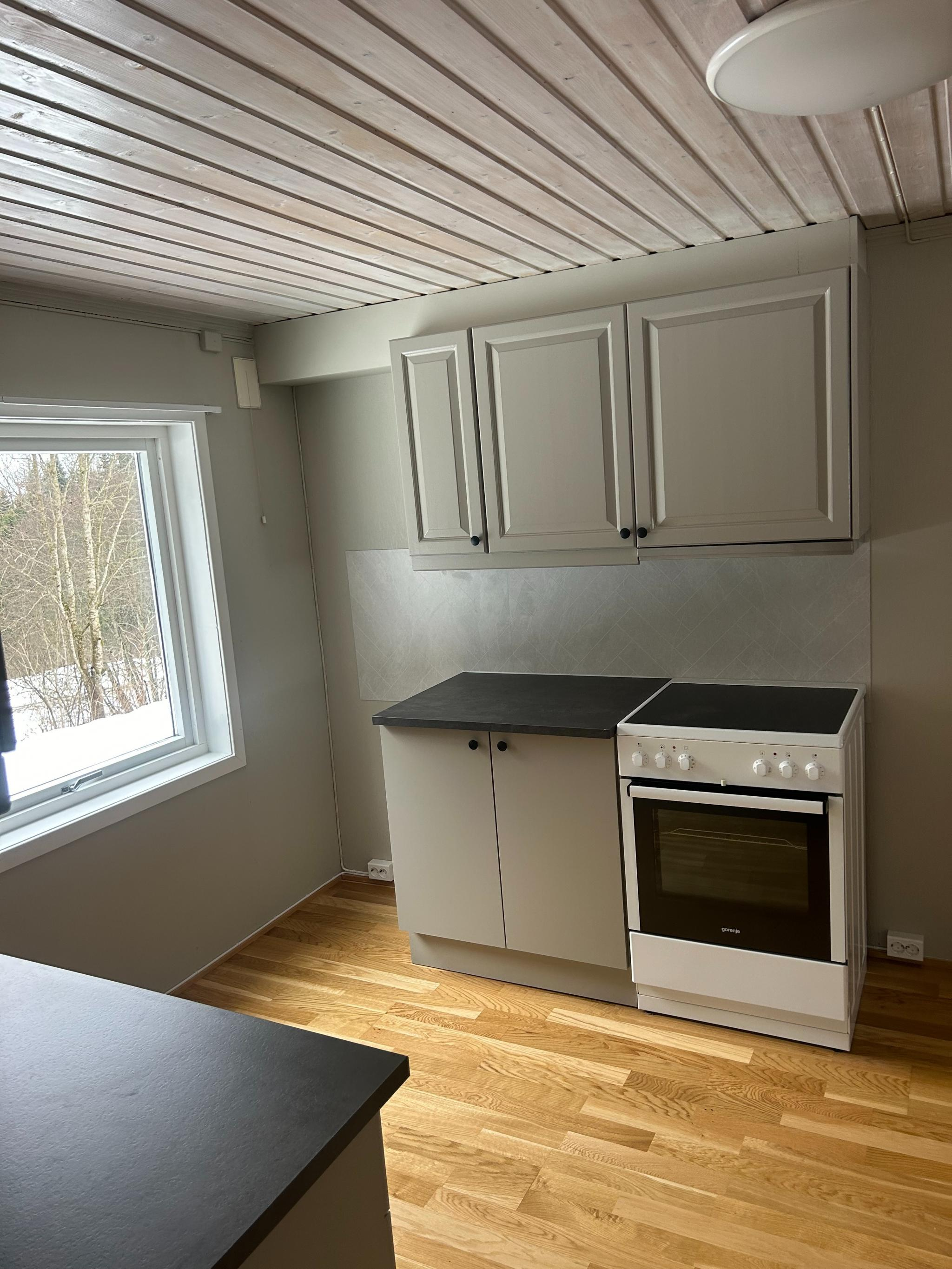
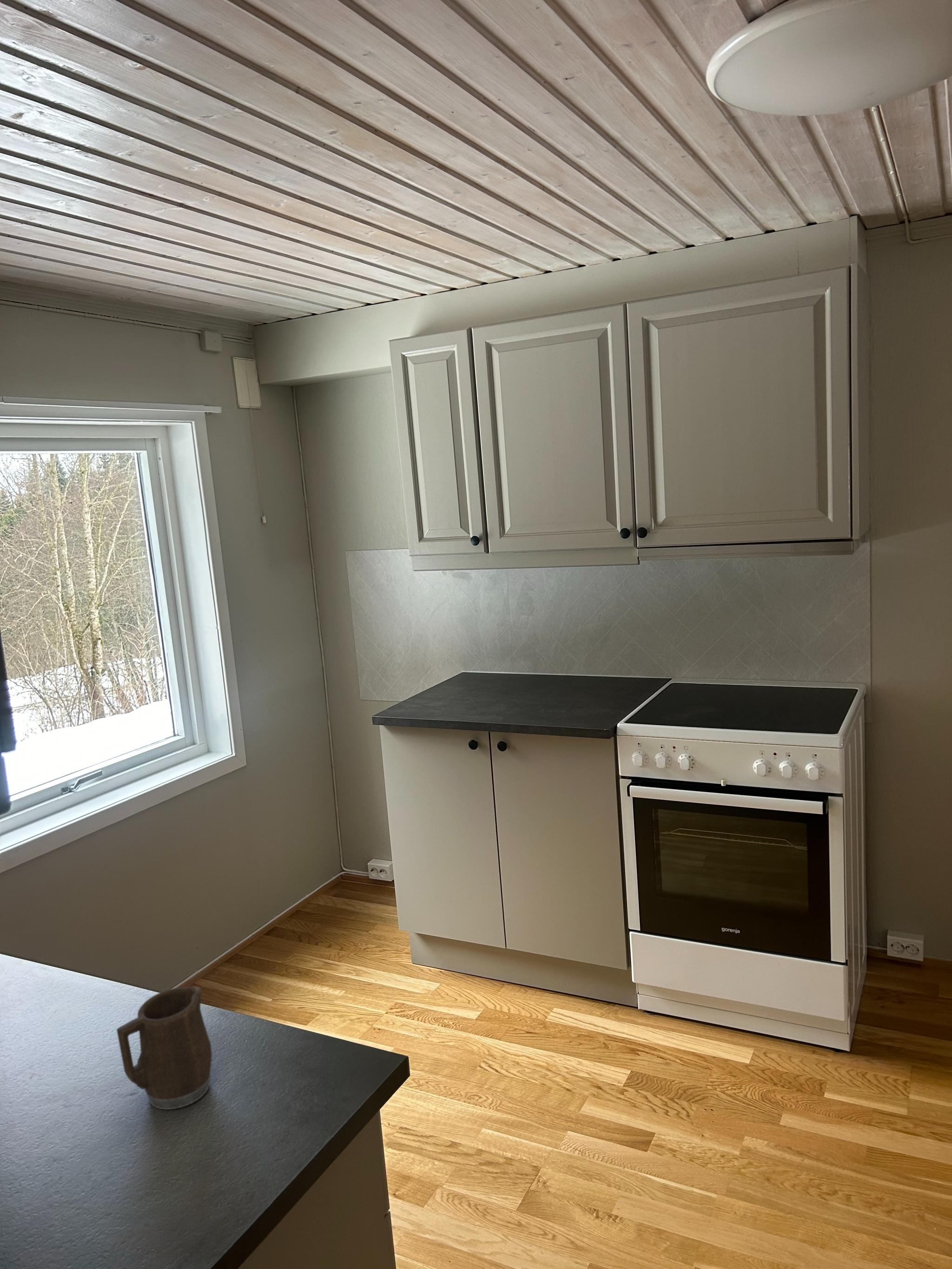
+ mug (166, 1050)
